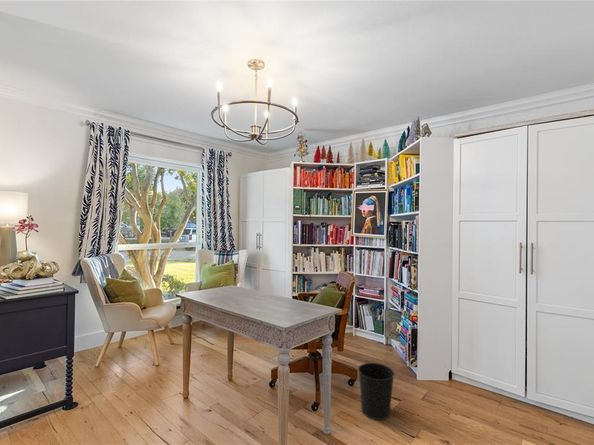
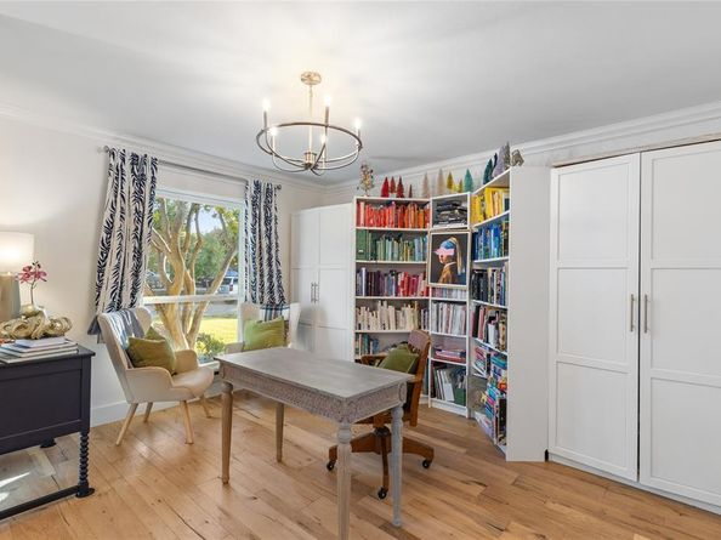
- wastebasket (375, 391)
